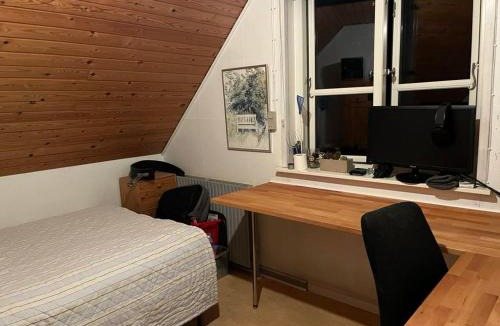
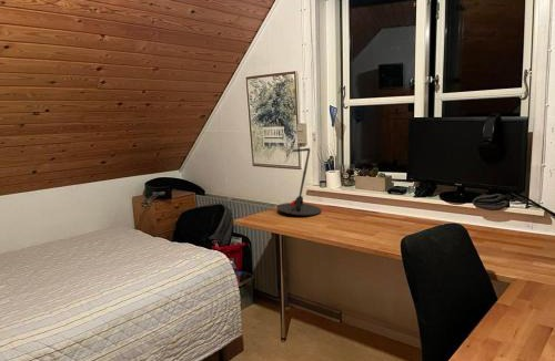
+ desk lamp (302, 180)
